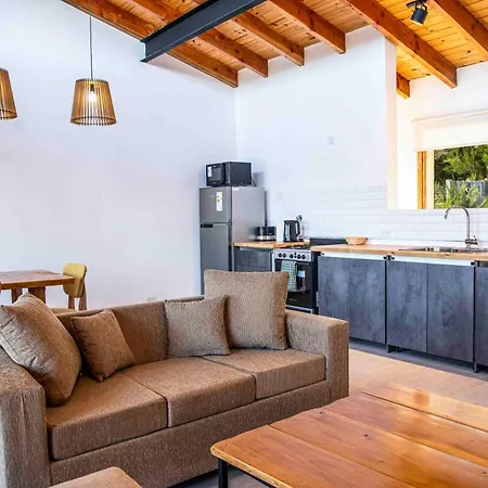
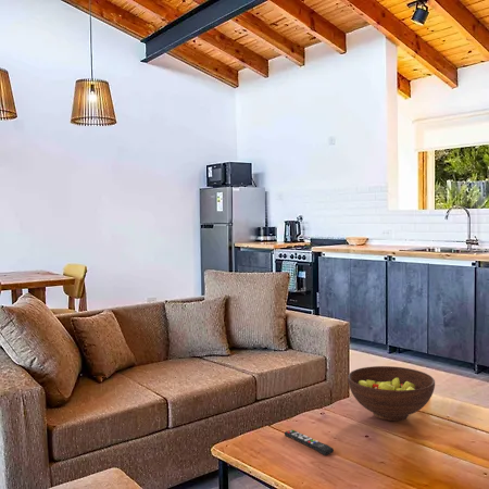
+ remote control (308, 441)
+ fruit bowl (390, 397)
